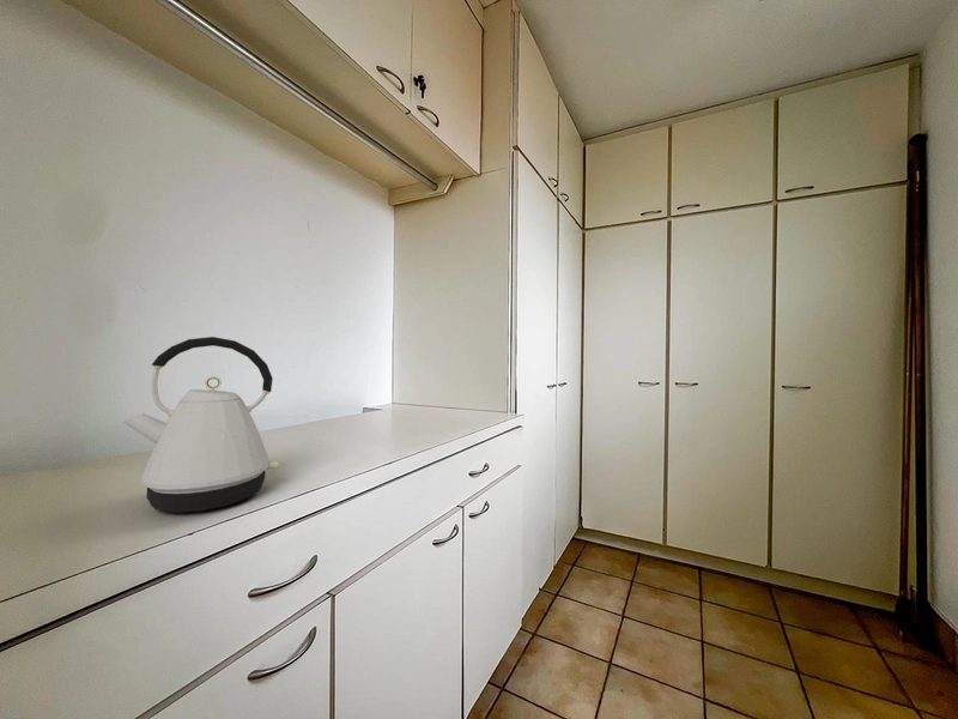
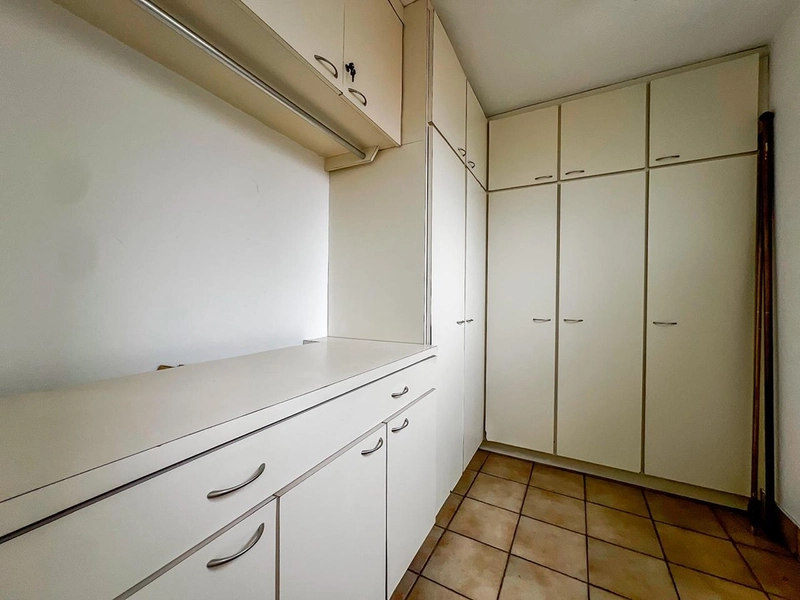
- kettle (207, 417)
